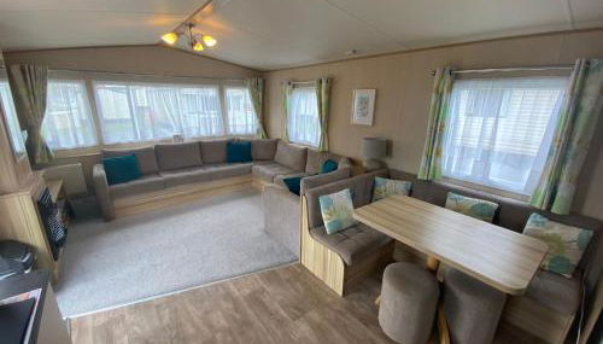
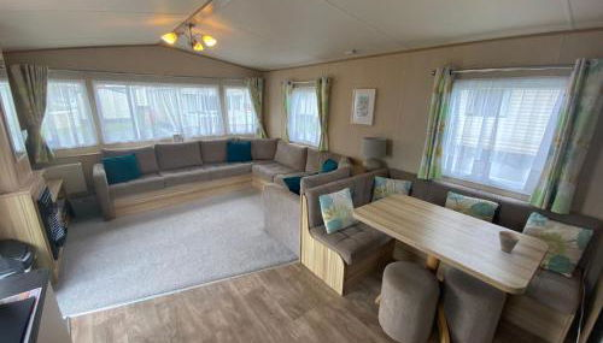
+ cup (508, 242)
